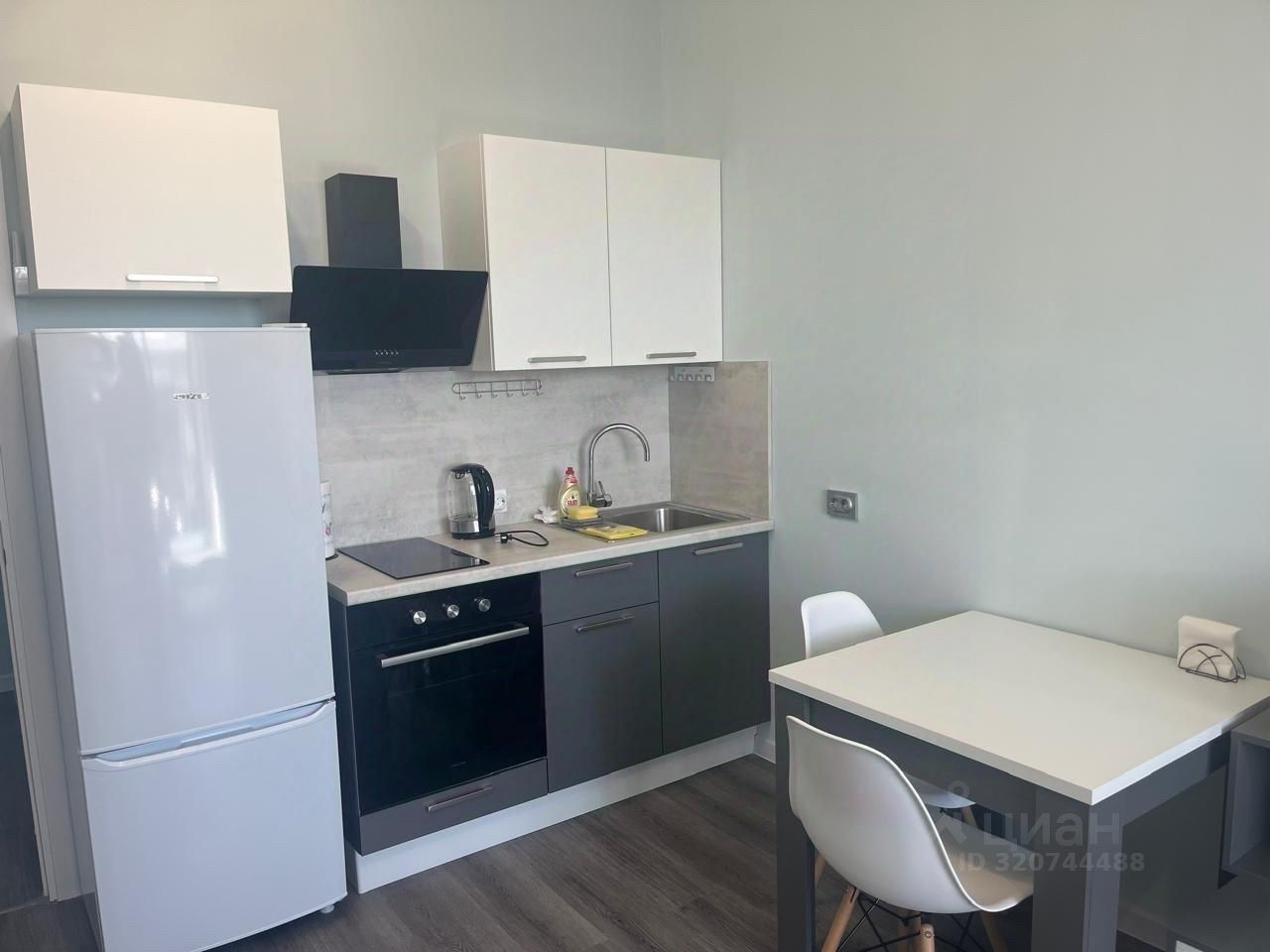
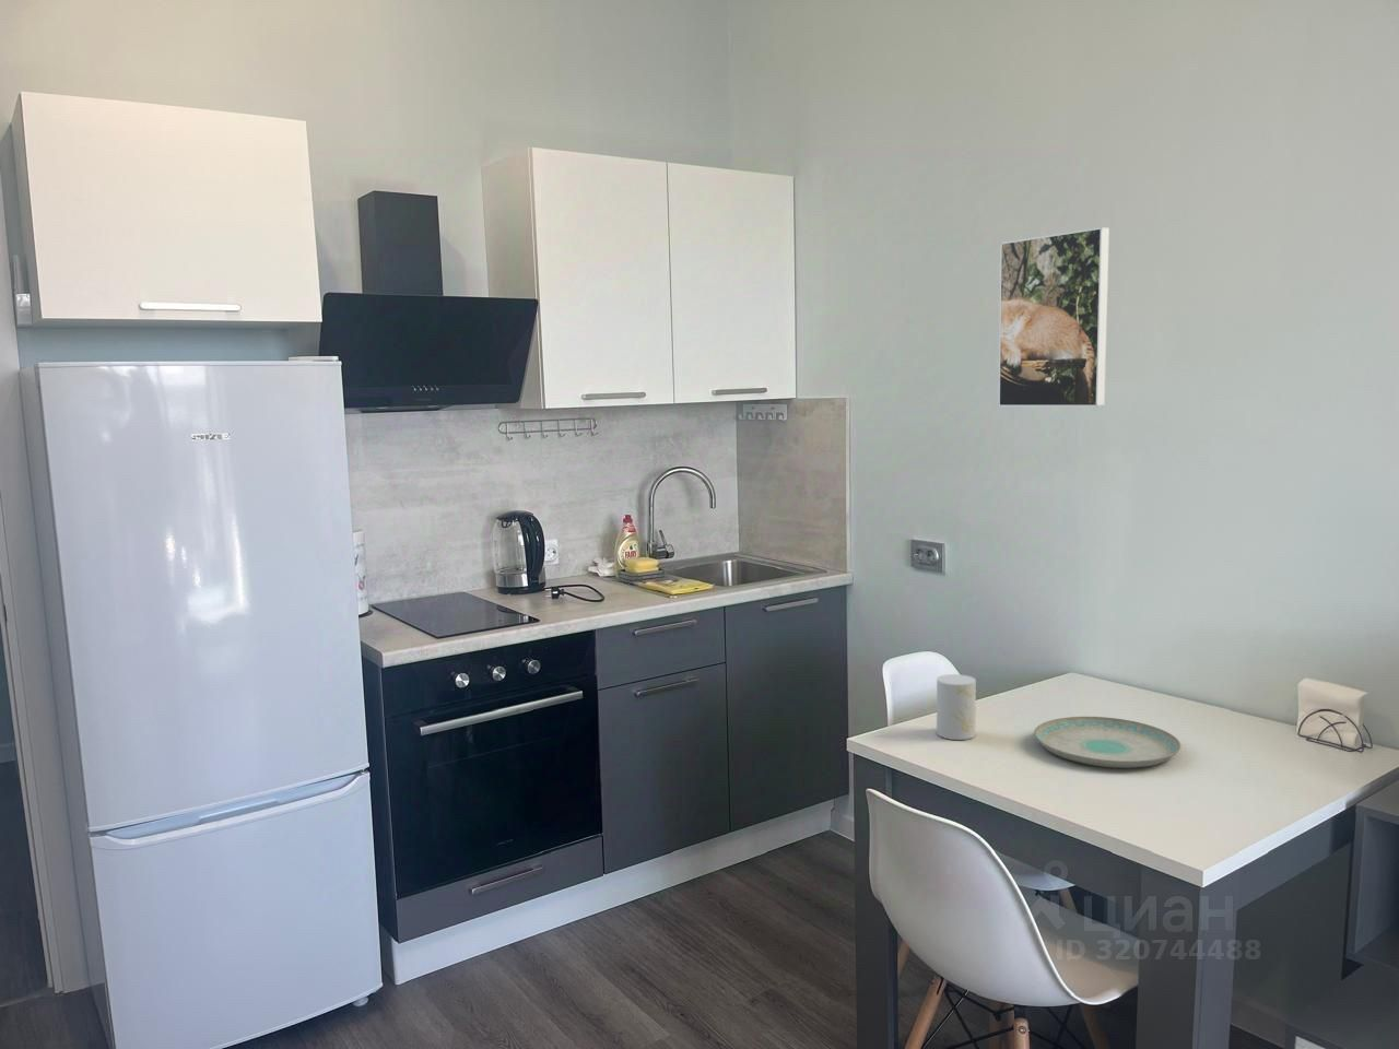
+ plate (1105, 742)
+ cup (955, 706)
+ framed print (1050, 322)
